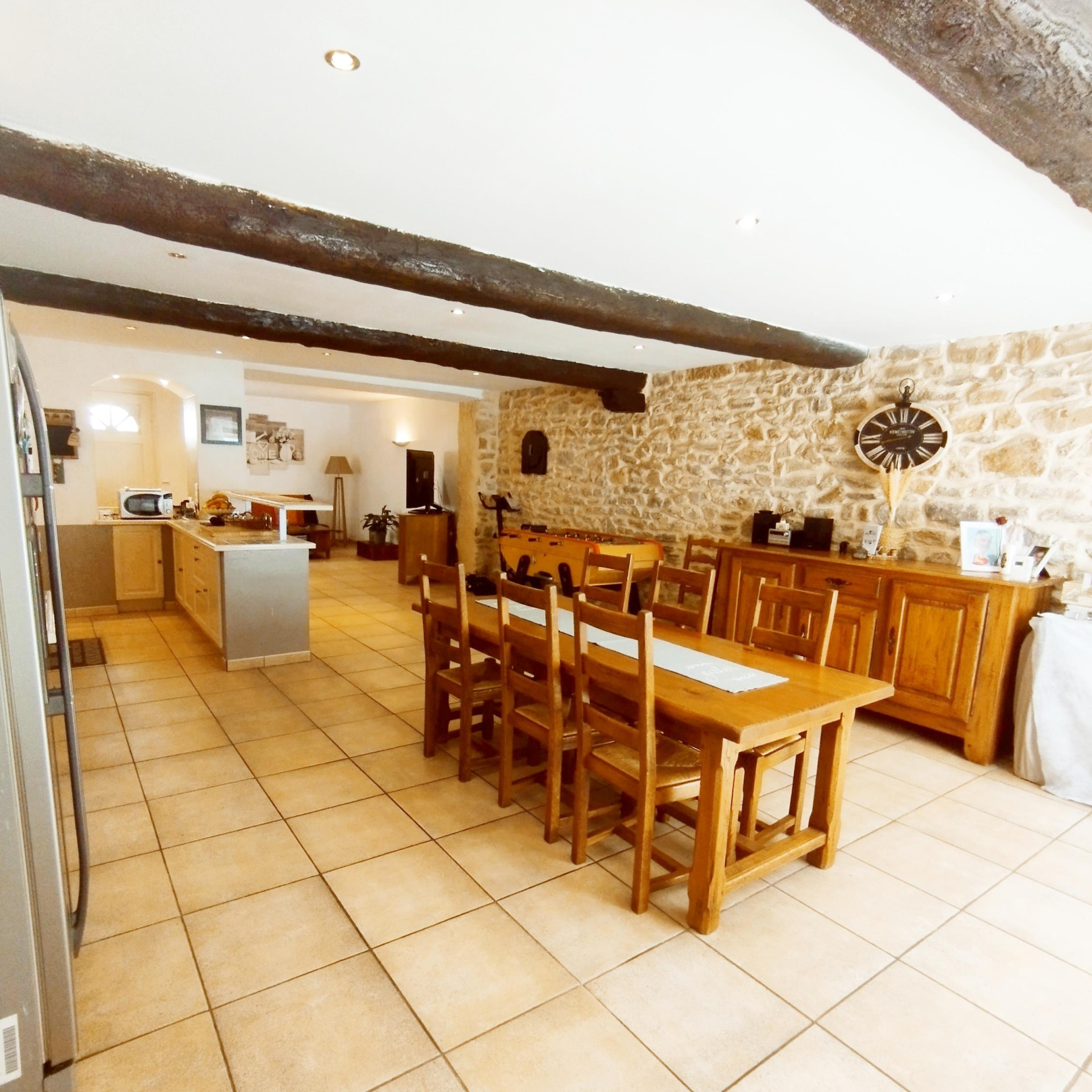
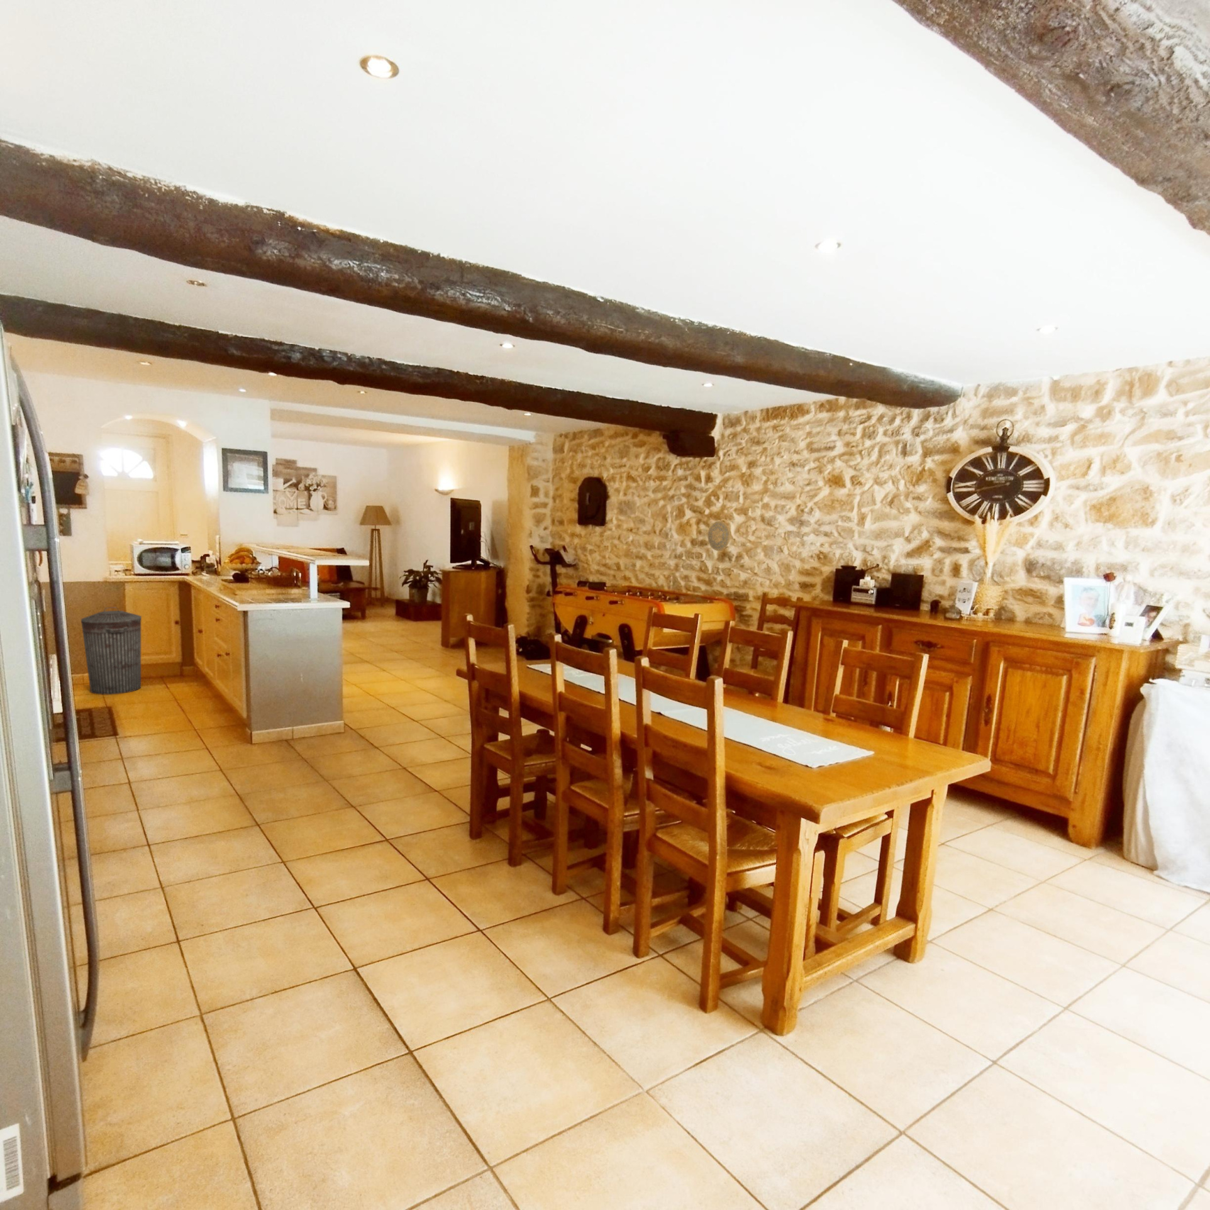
+ decorative plate (718, 536)
+ trash can (113, 648)
